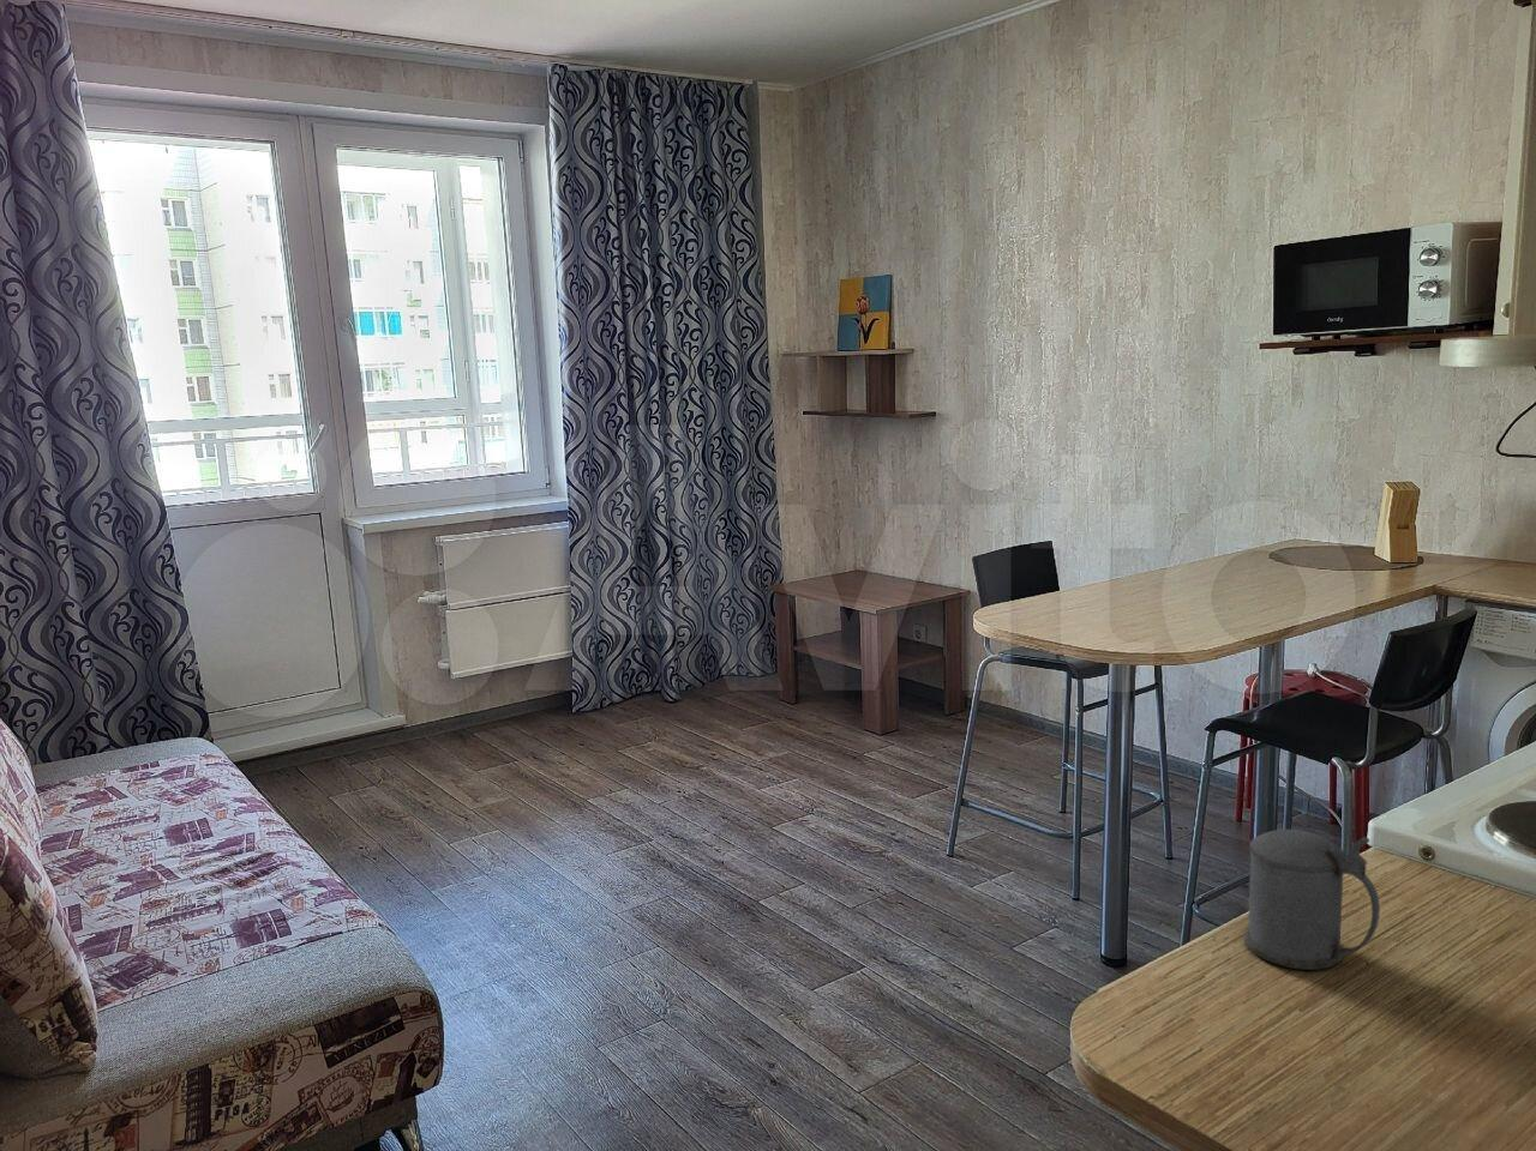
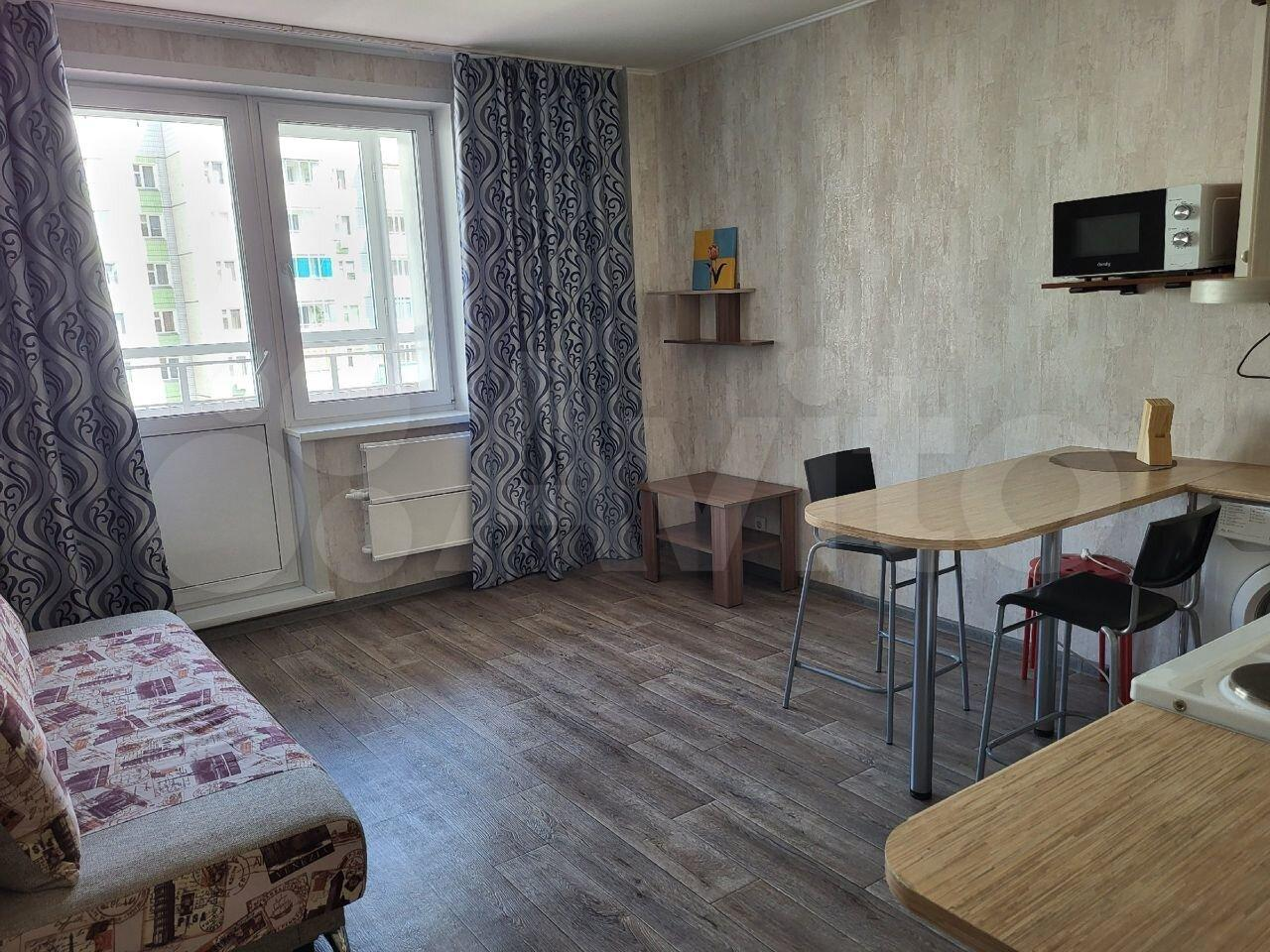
- beer stein (1311, 889)
